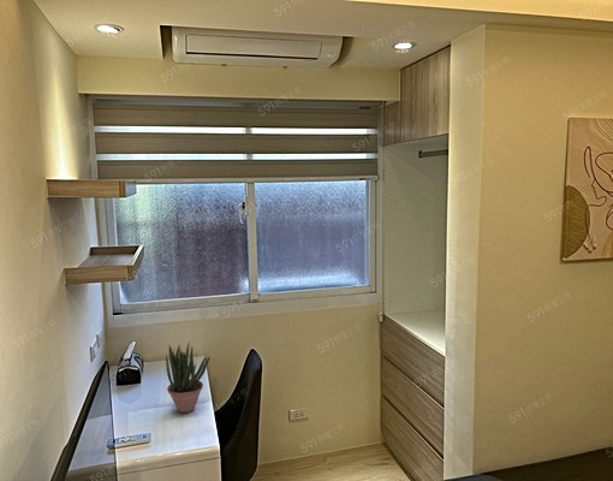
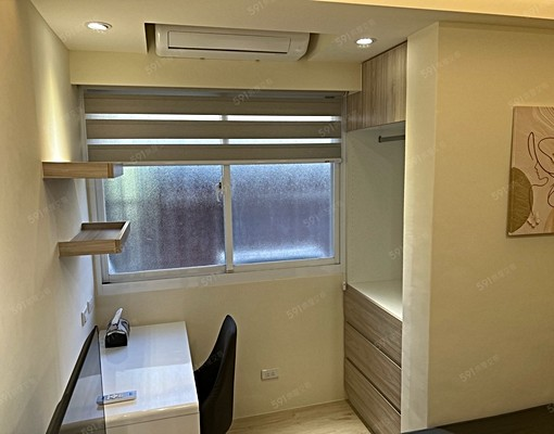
- potted plant (186, 375)
